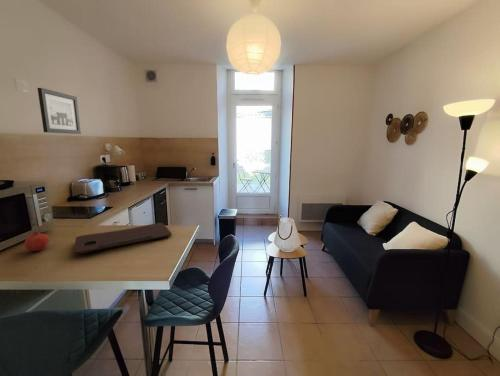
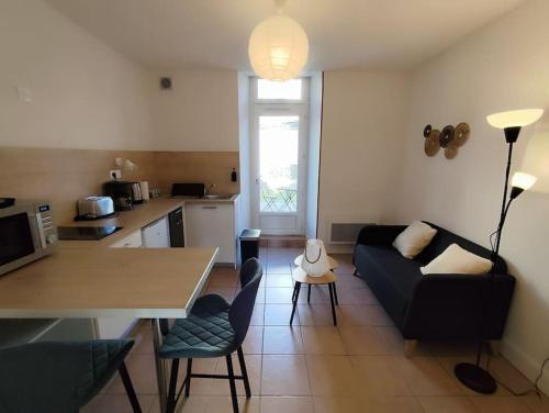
- fruit (36, 240)
- cutting board (125, 237)
- wall art (61, 113)
